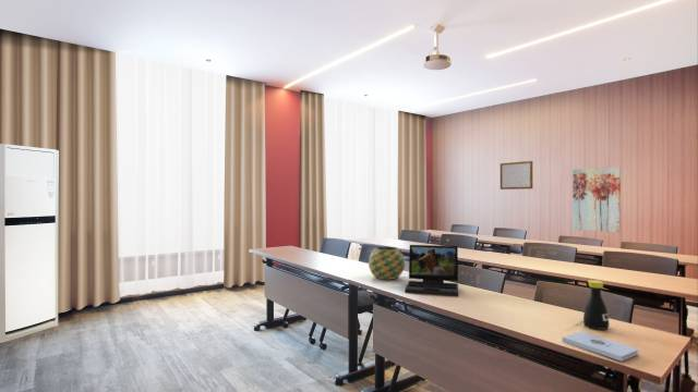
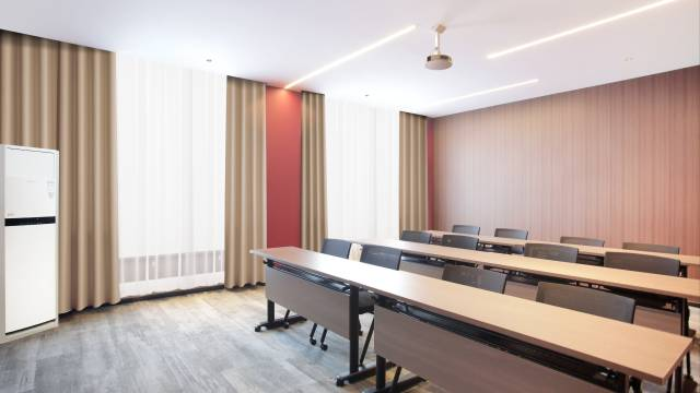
- wall art (595, 199)
- bottle (595, 304)
- decorative ball (386, 262)
- laptop (432, 268)
- notepad (599, 344)
- writing board (516, 175)
